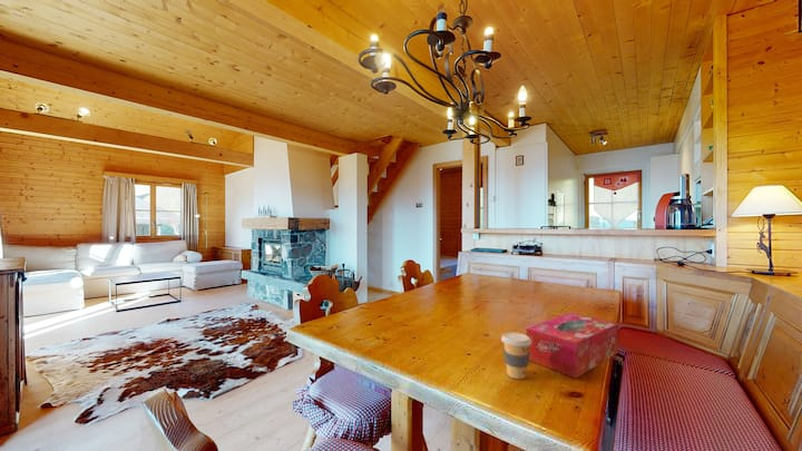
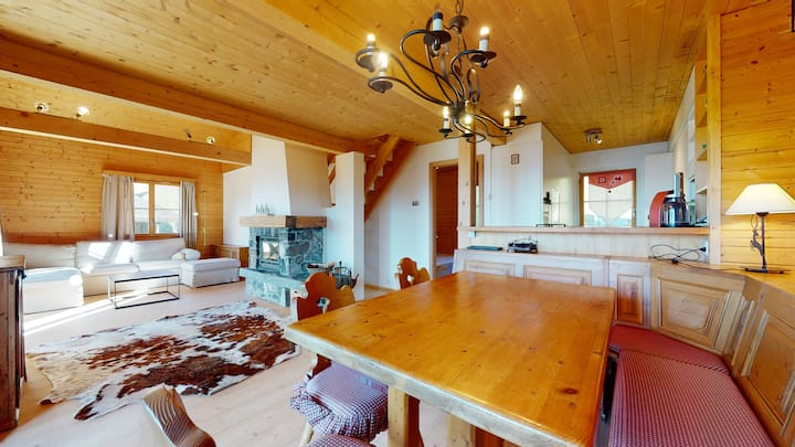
- tissue box (573, 341)
- coffee cup (516, 355)
